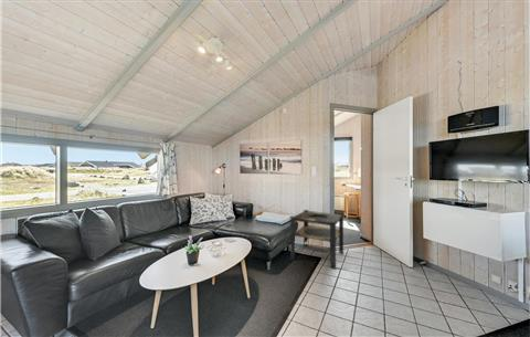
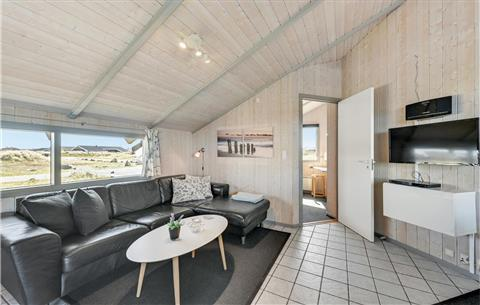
- side table (317, 235)
